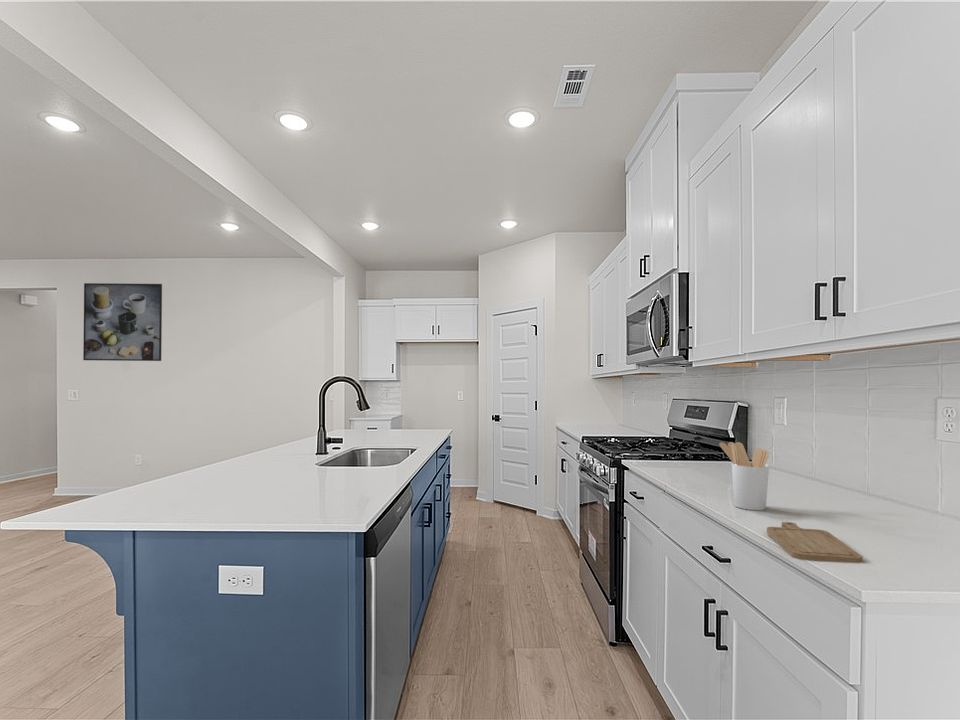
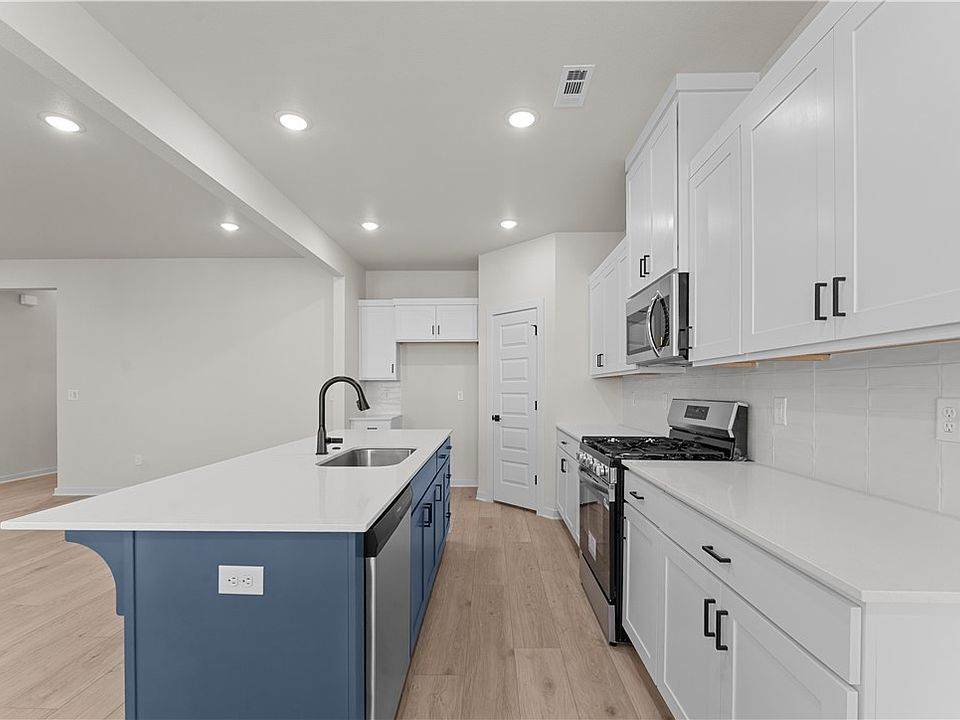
- chopping board (806, 539)
- utensil holder (743, 473)
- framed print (122, 322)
